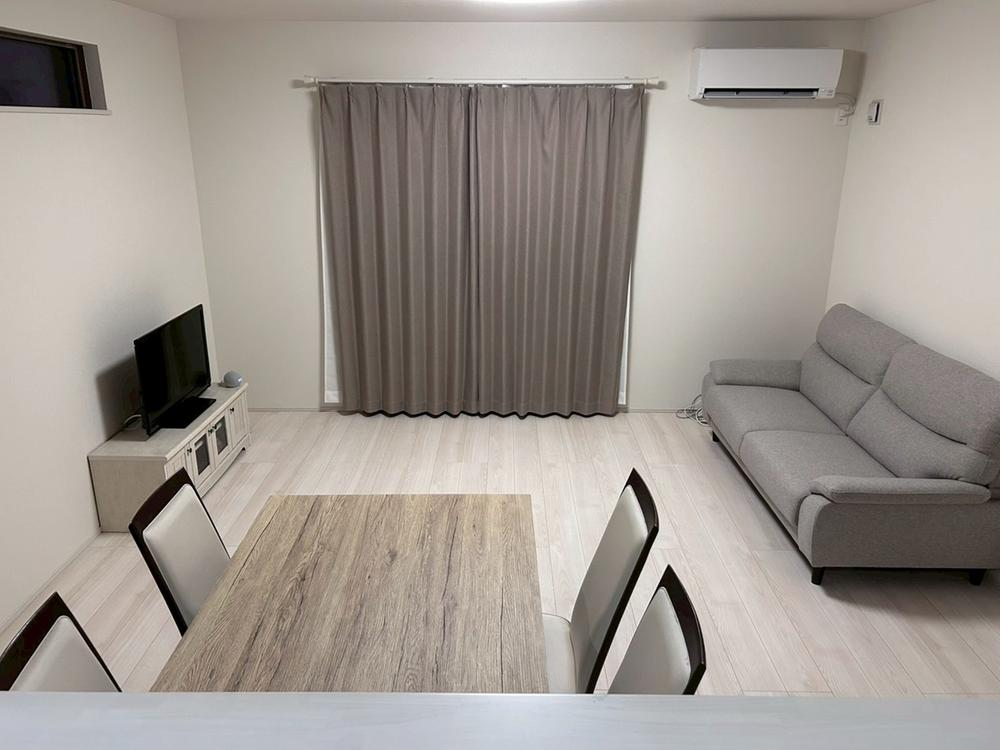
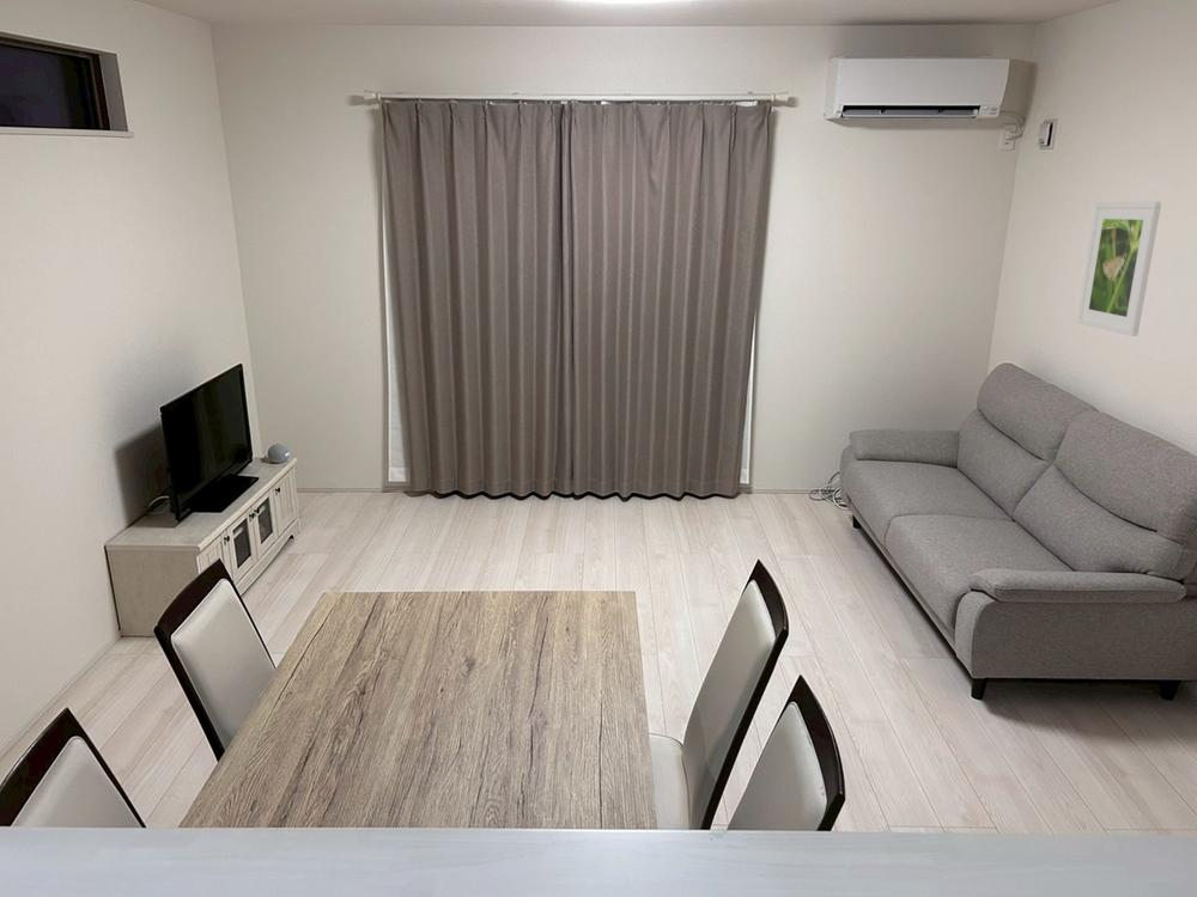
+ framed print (1116, 267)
